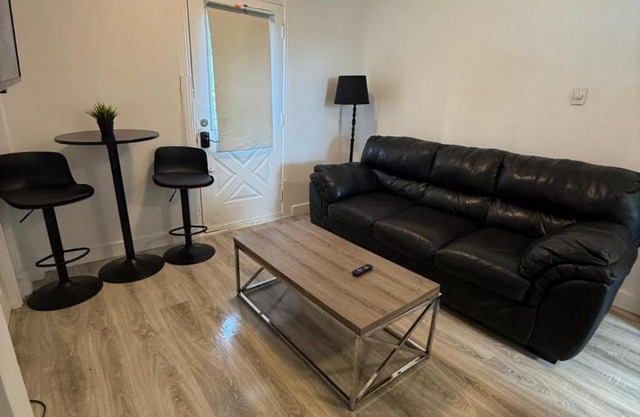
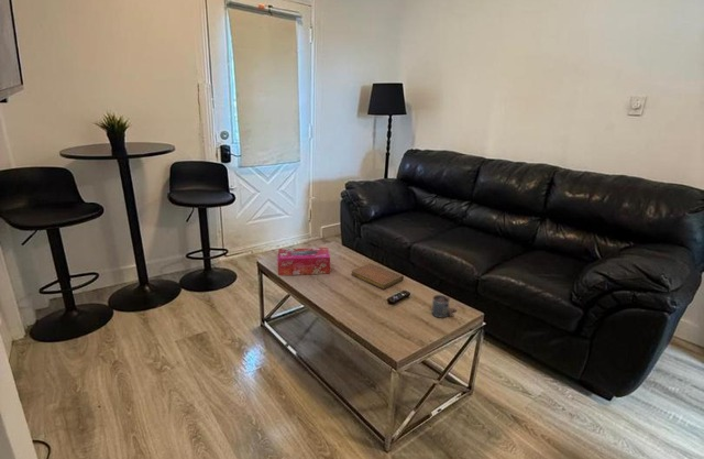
+ notebook (376, 274)
+ paint can (444, 304)
+ tissue box (304, 261)
